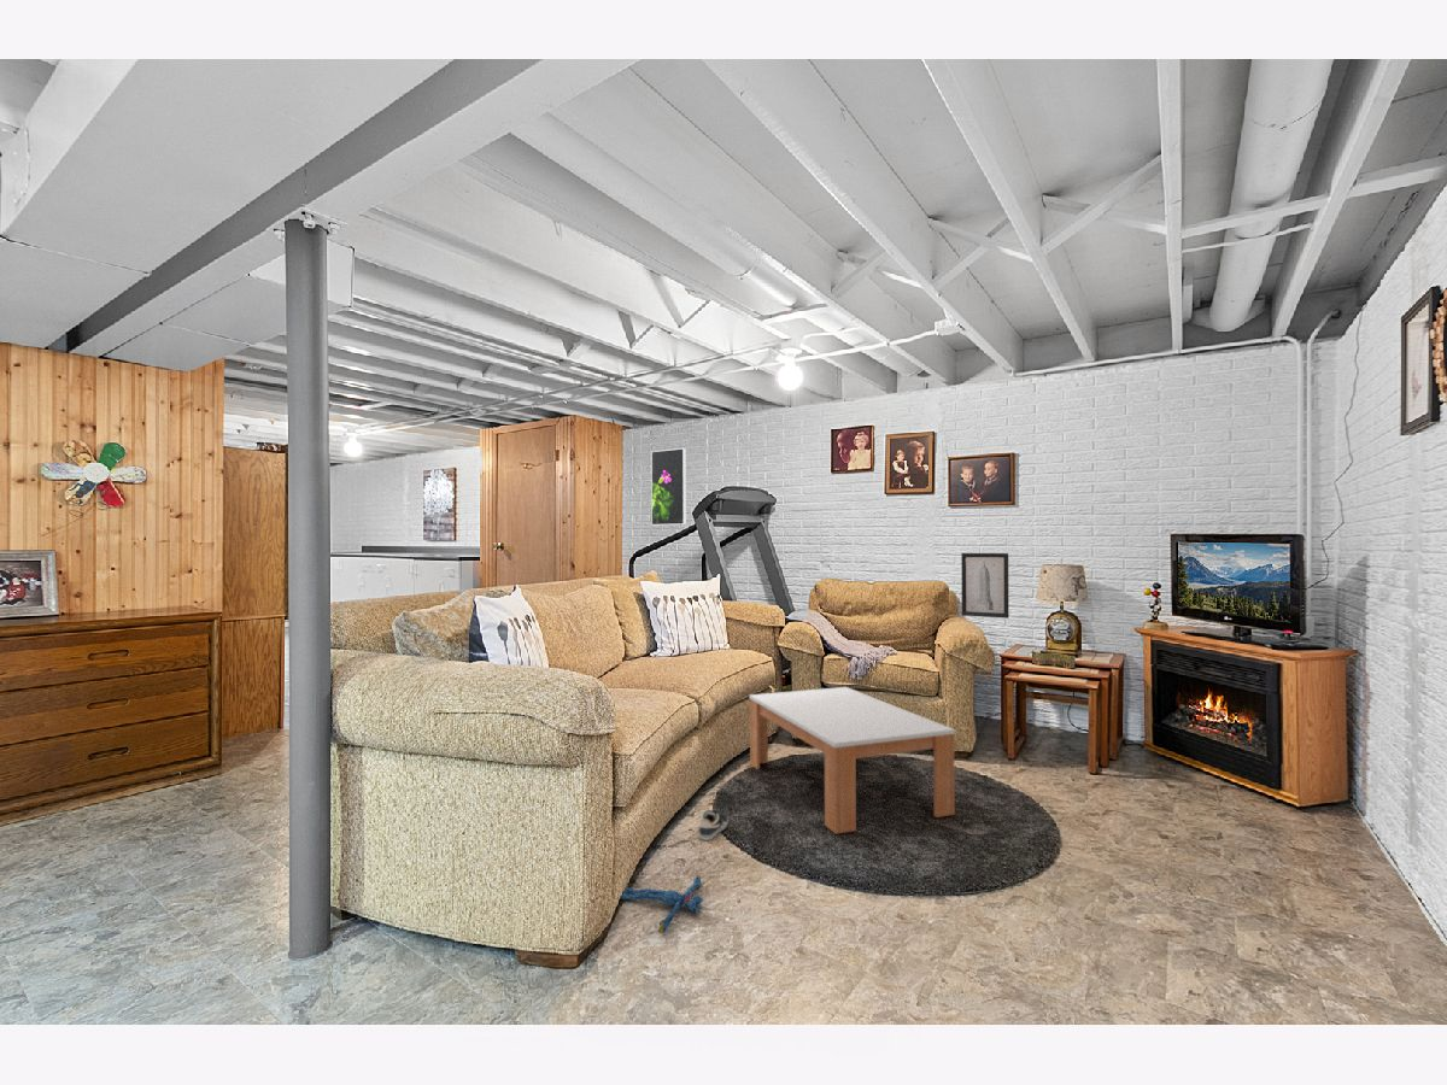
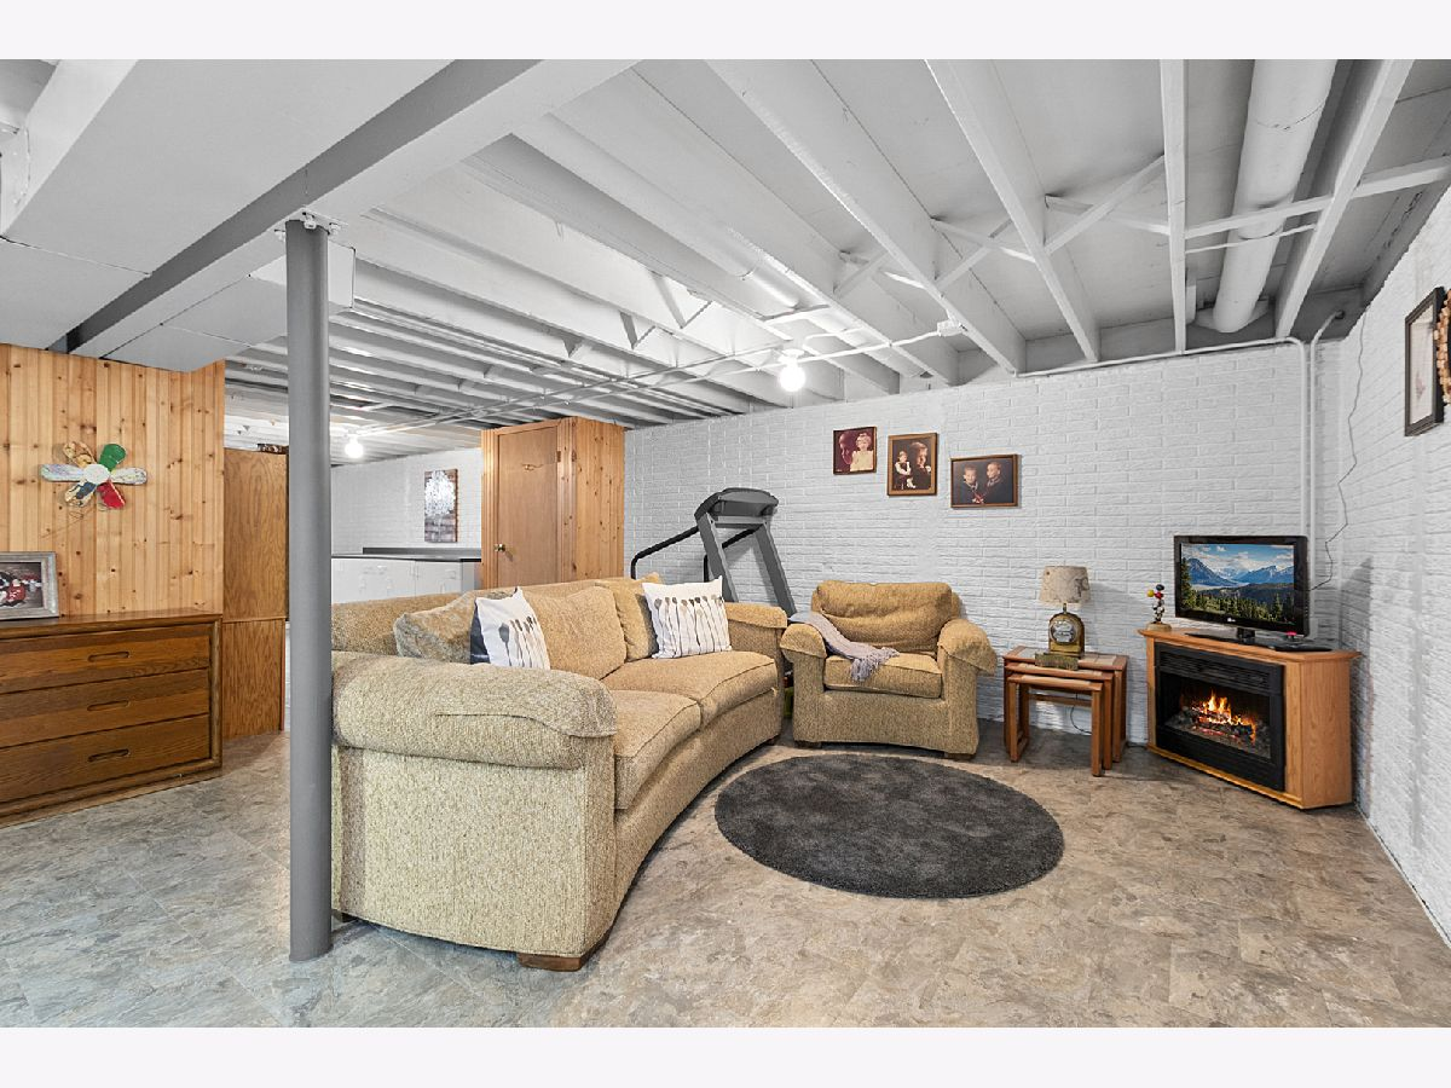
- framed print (668, 487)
- wall art (984, 585)
- sneaker (714, 819)
- plush toy (661, 896)
- coffee table (840, 747)
